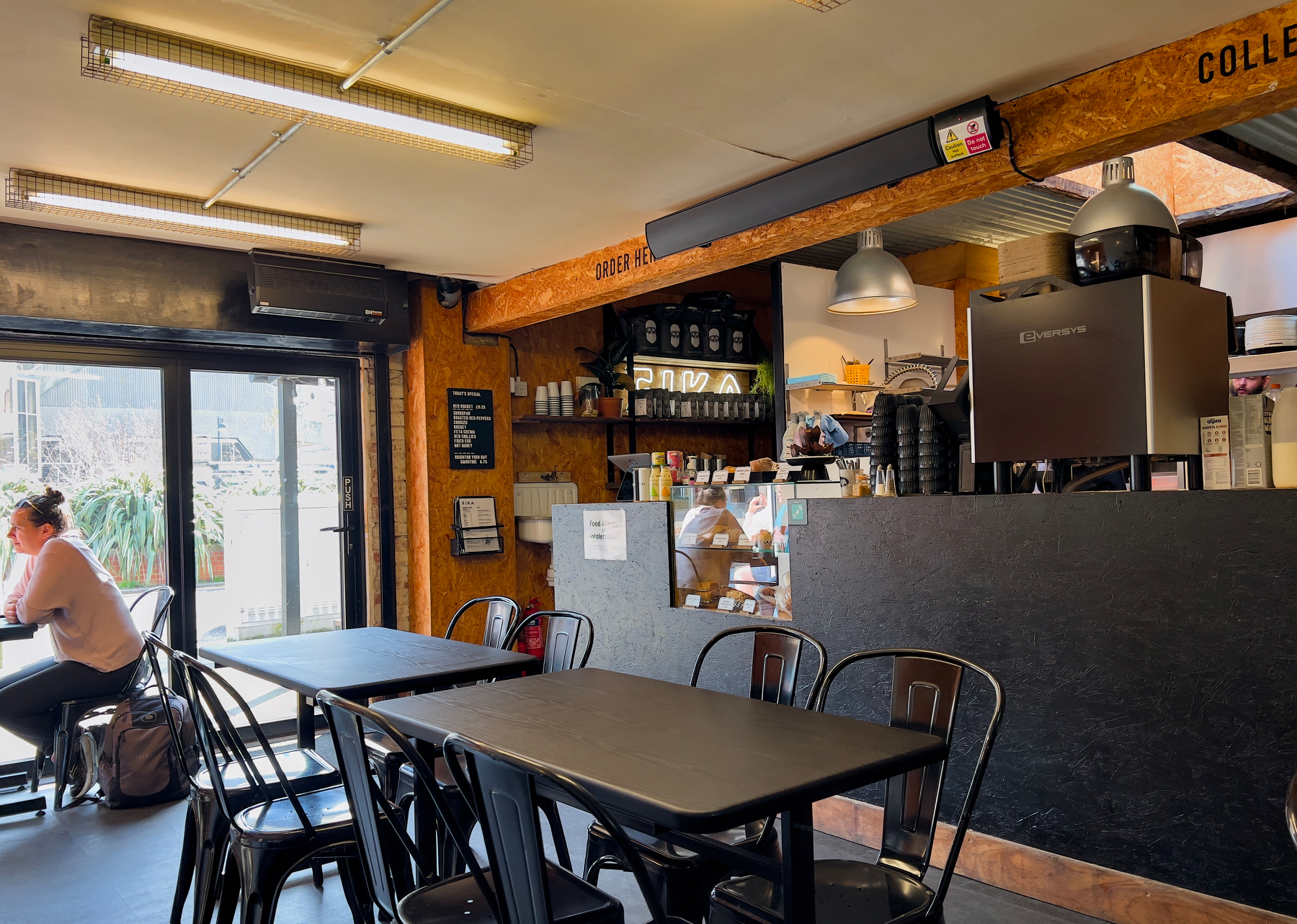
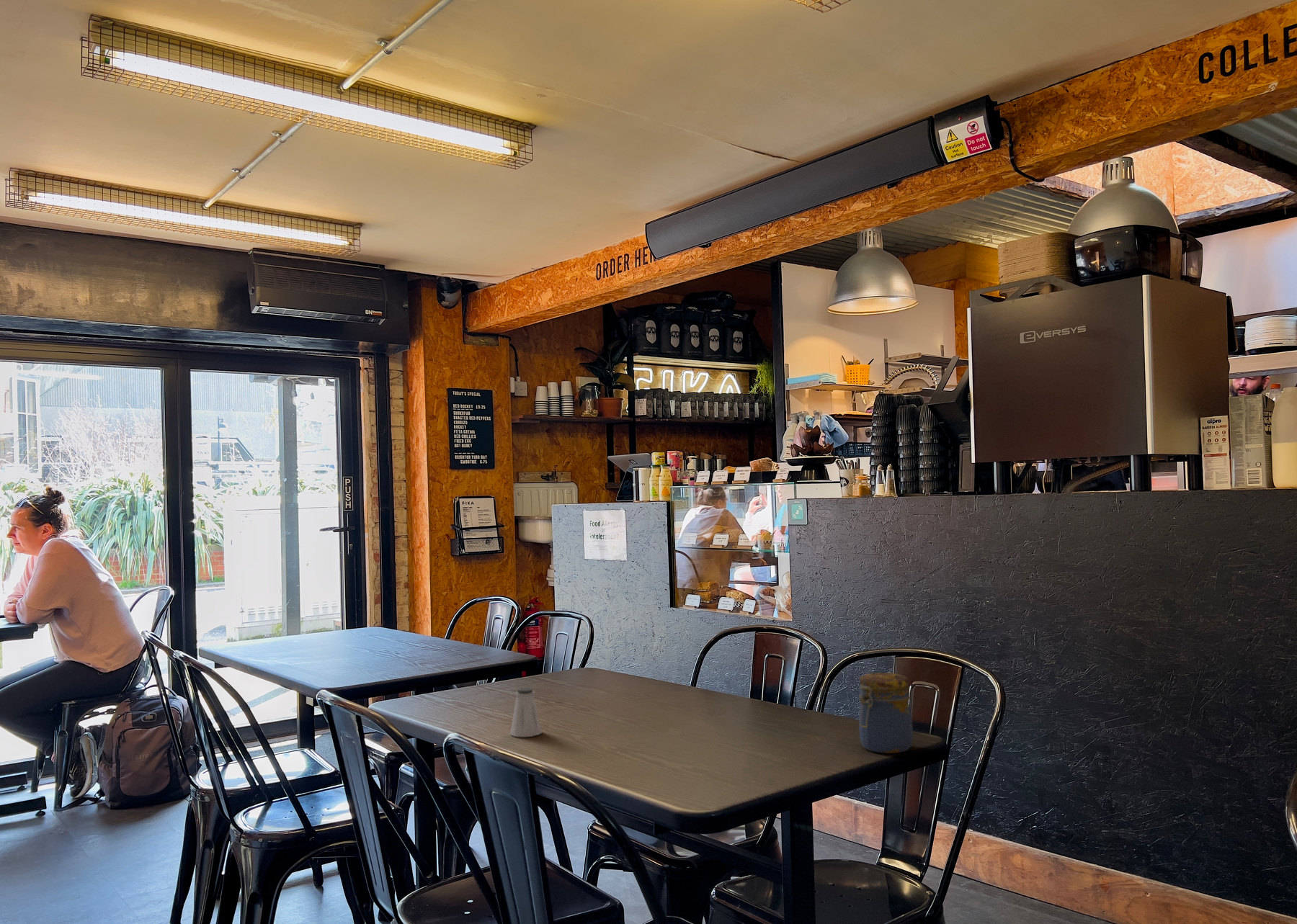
+ jar (883, 711)
+ saltshaker (525, 711)
